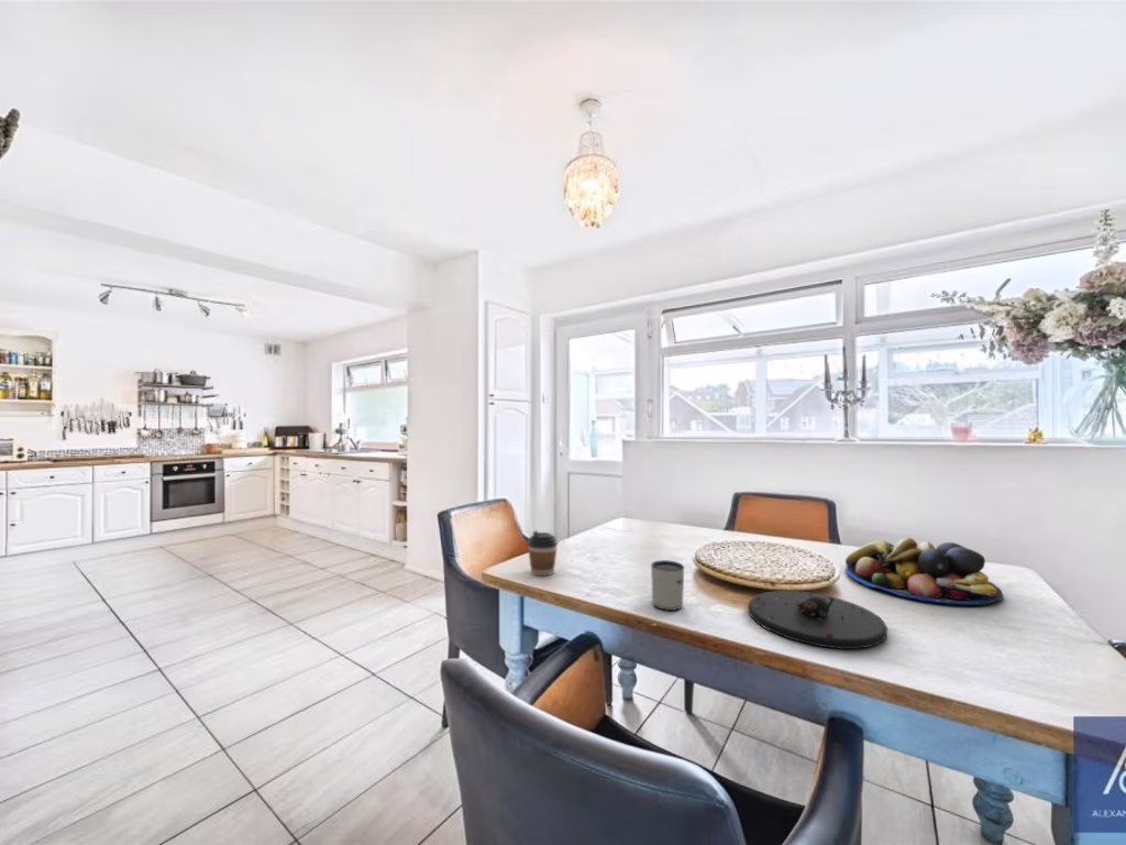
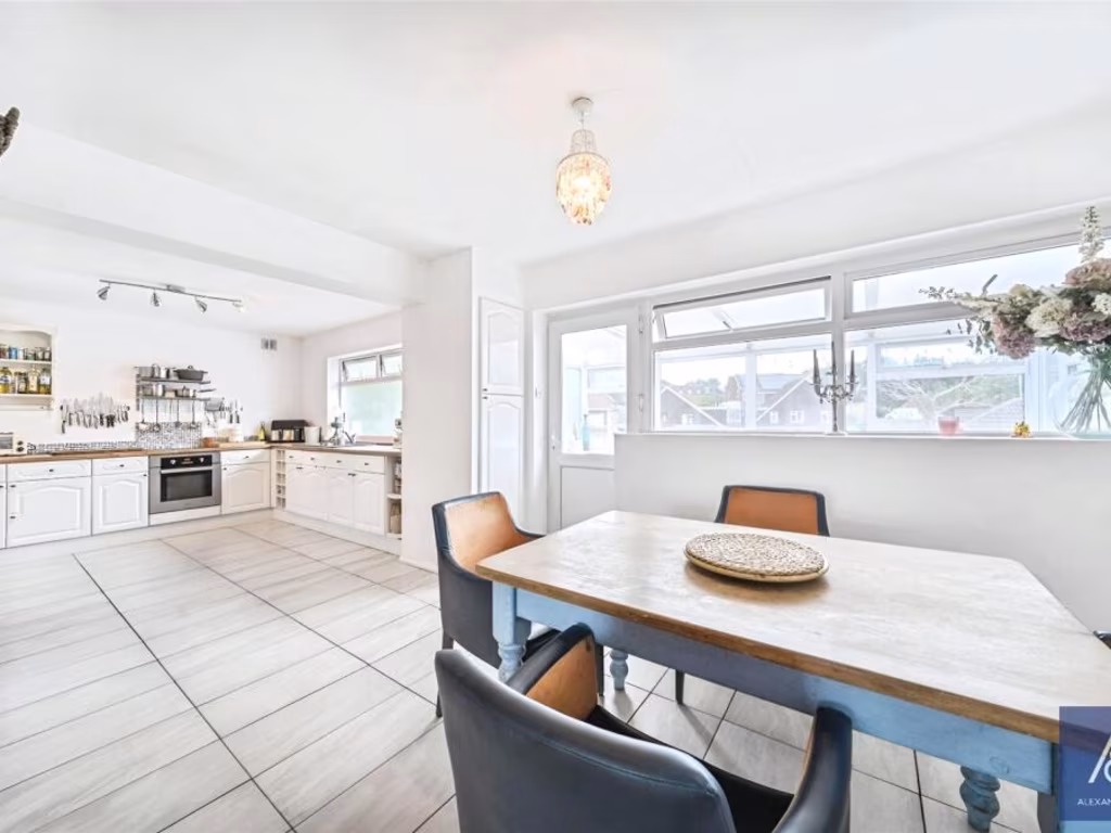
- plate (813, 606)
- fruit bowl (916, 559)
- coffee cup (542, 551)
- mug (666, 582)
